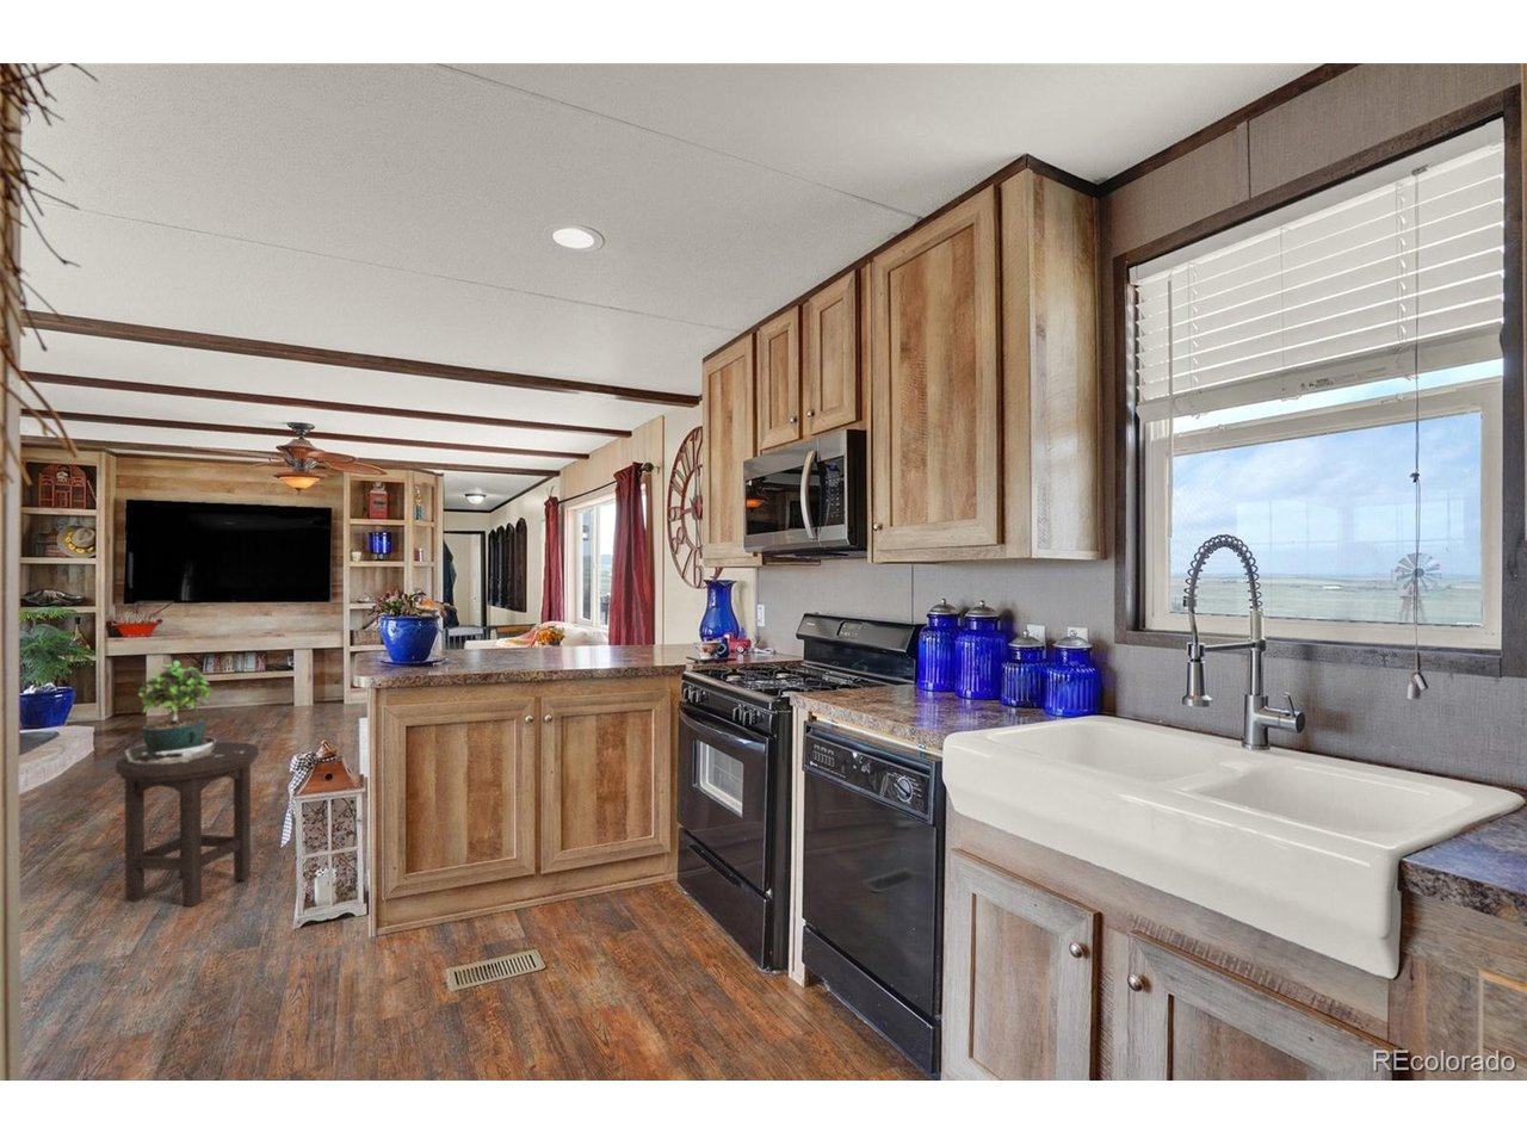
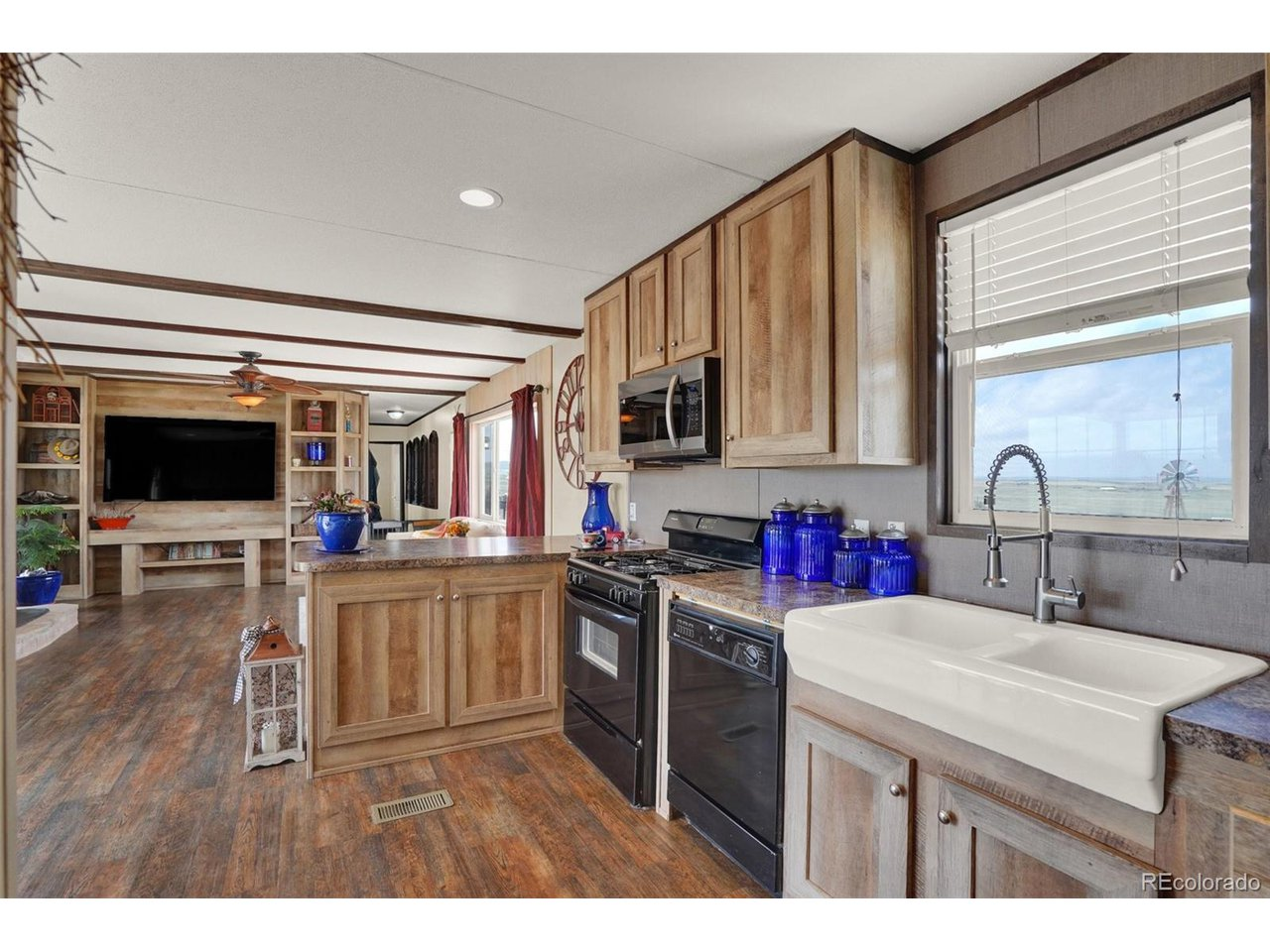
- potted plant (182, 707)
- stool (190, 821)
